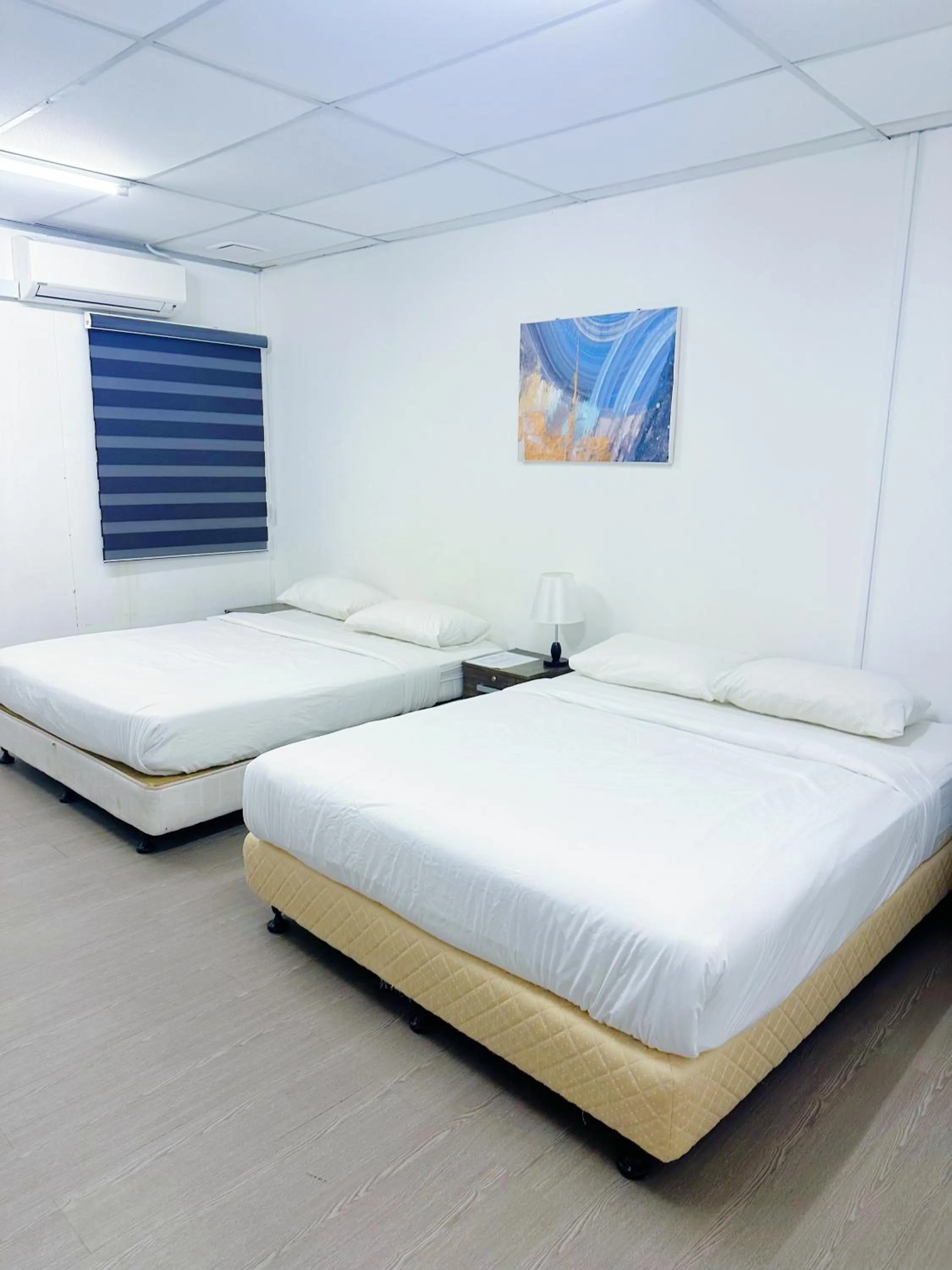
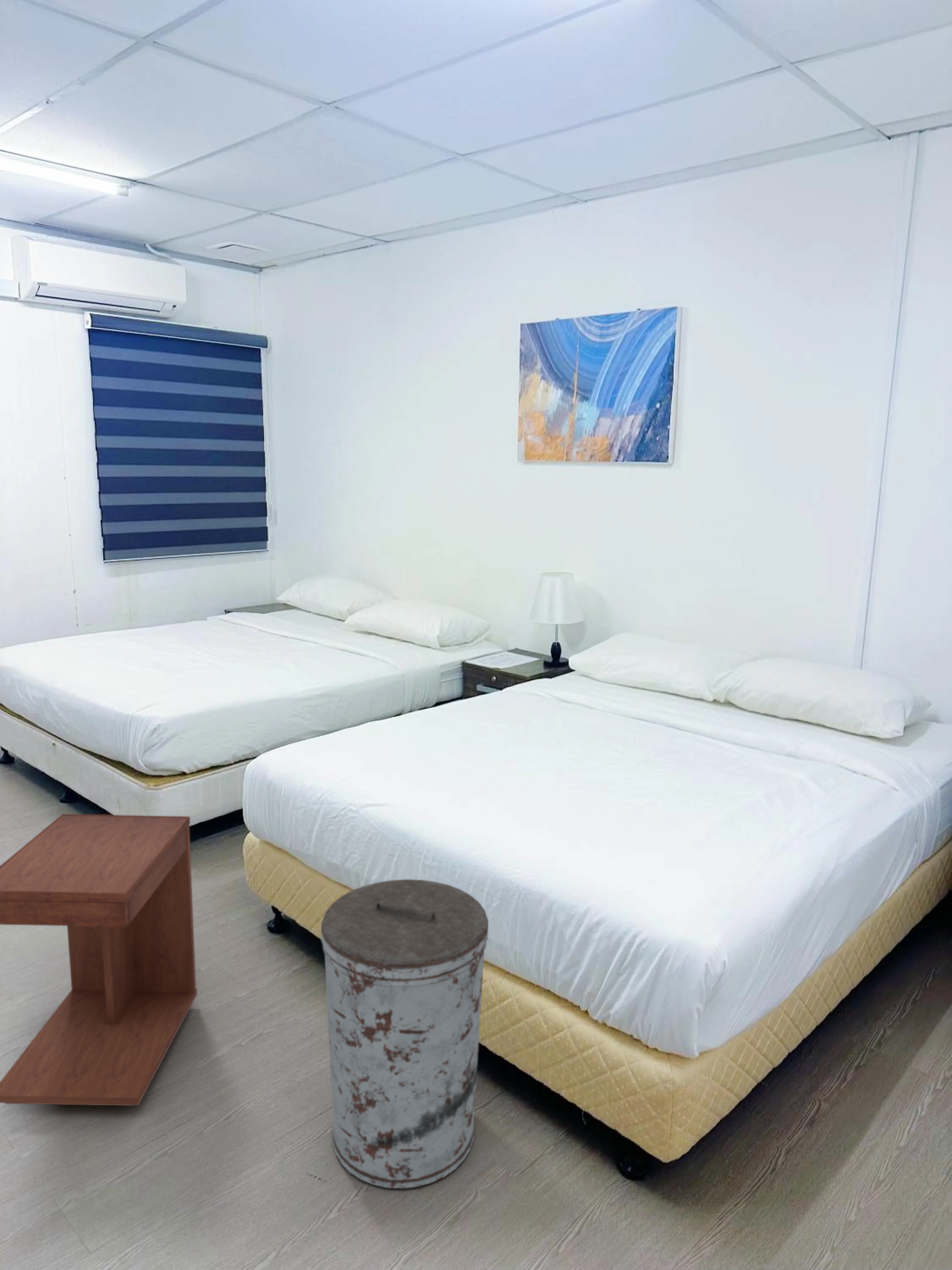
+ side table (98, 955)
+ trash can (404, 1022)
